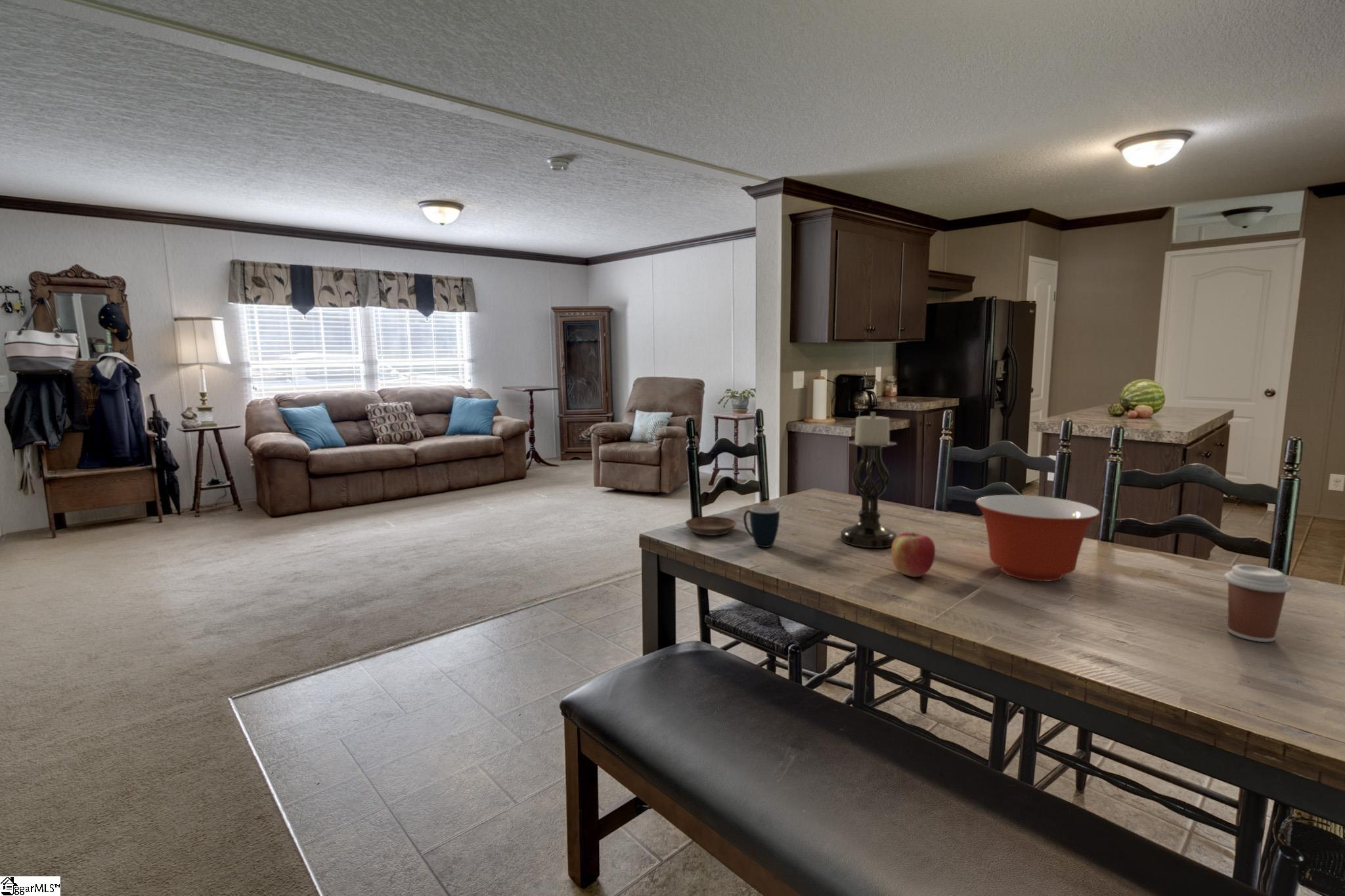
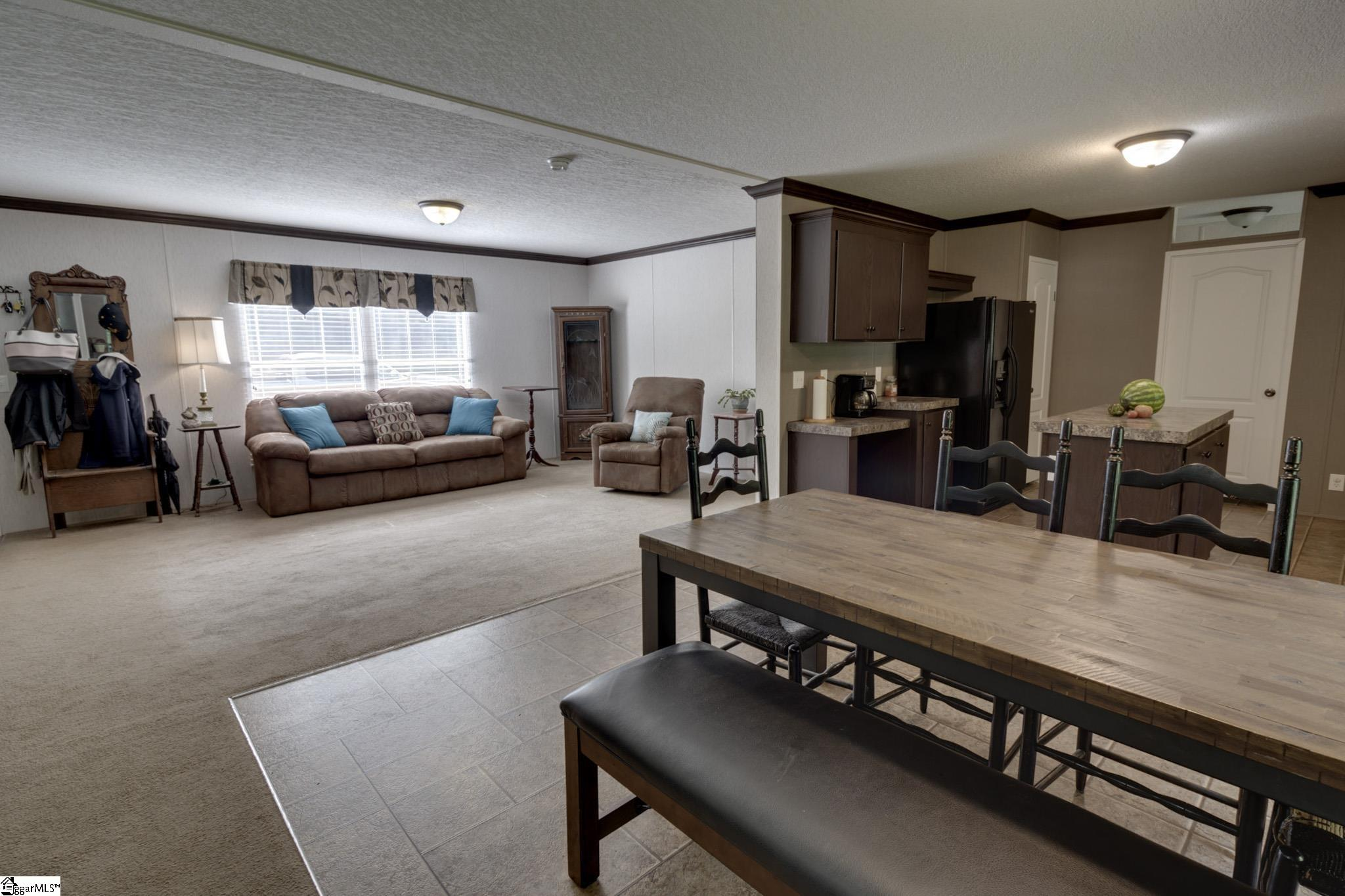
- mug (759, 526)
- coffee cup (1254, 603)
- saucer (711, 526)
- apple (912, 553)
- mixing bowl (1033, 539)
- candle holder (870, 477)
